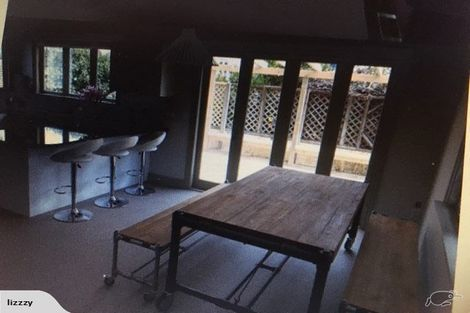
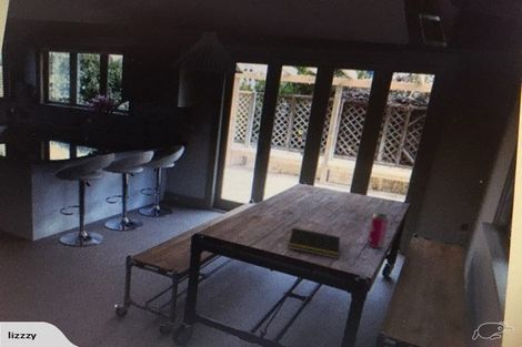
+ beverage can (378, 229)
+ notepad (314, 242)
